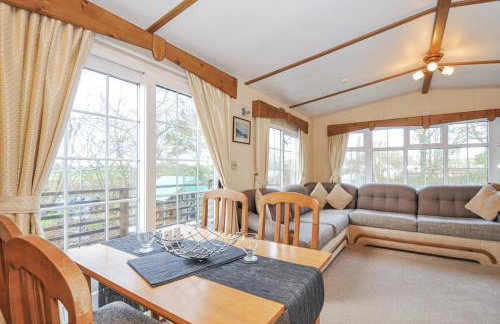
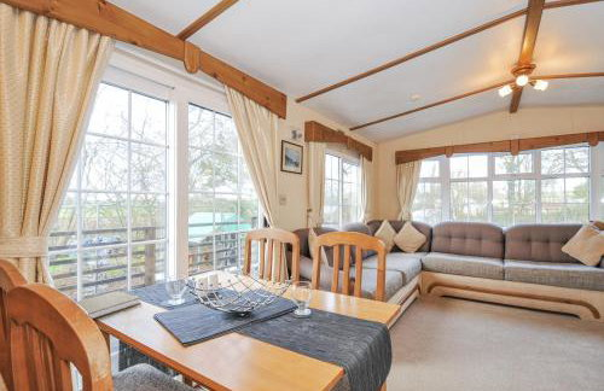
+ book (99, 304)
